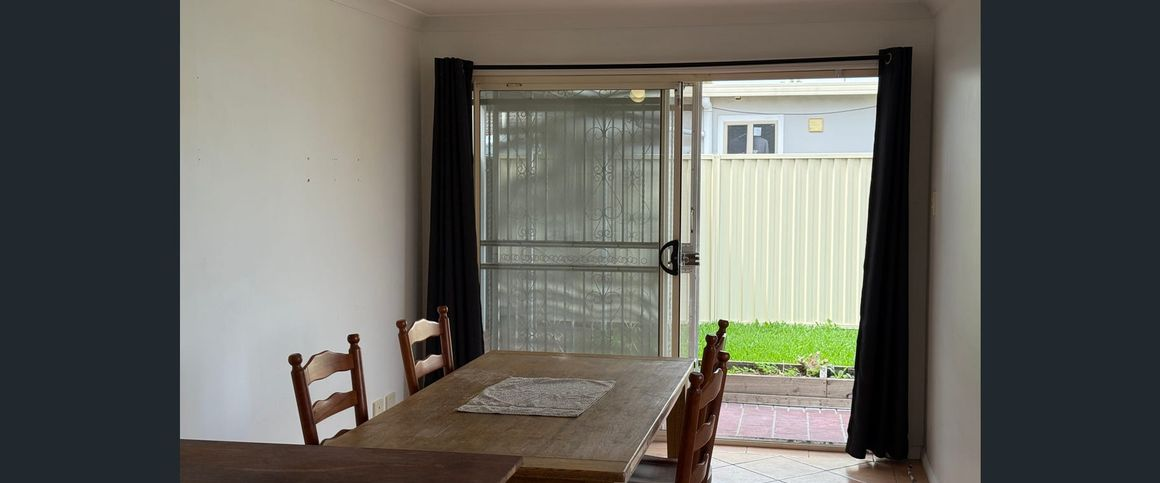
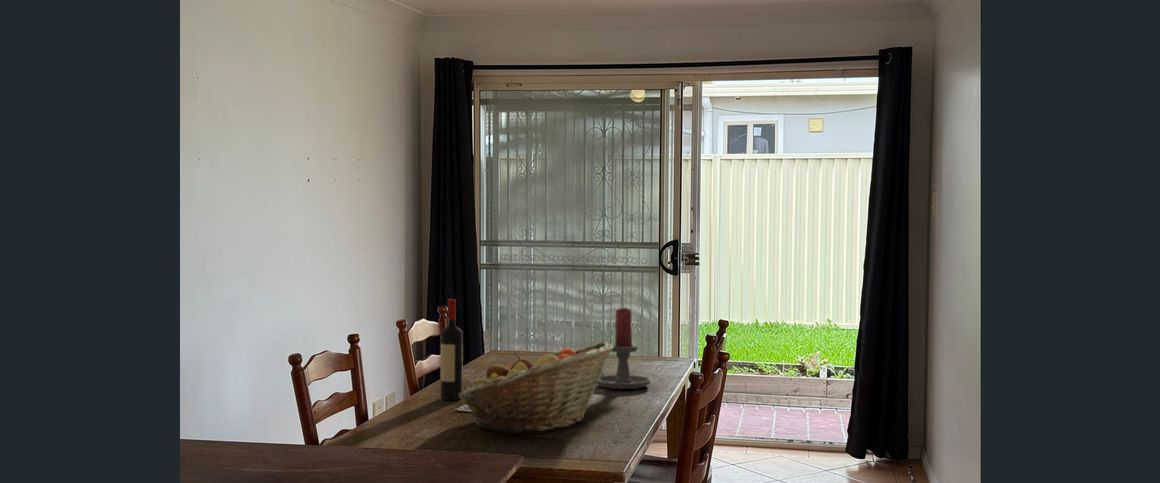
+ wine bottle (451, 348)
+ fruit basket (538, 382)
+ candle holder (615, 346)
